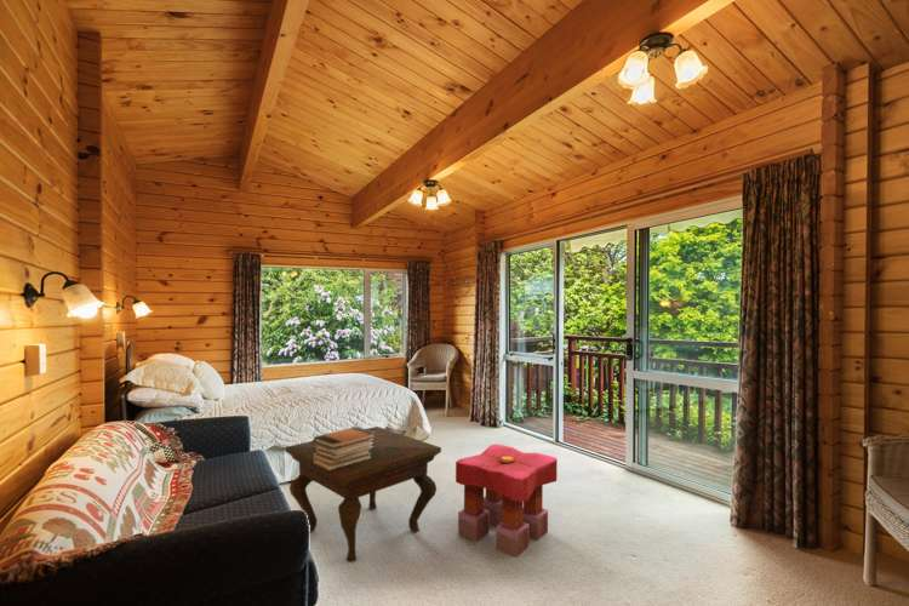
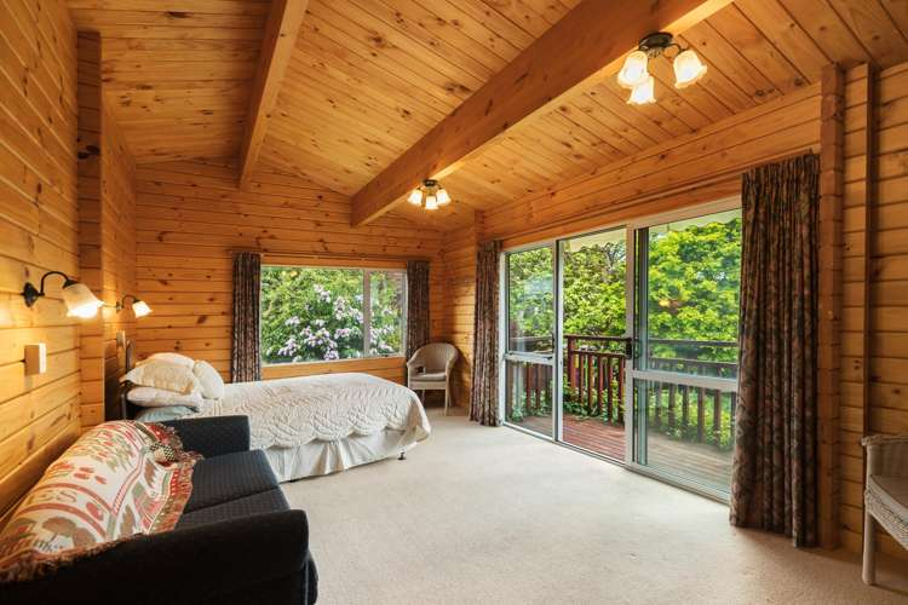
- stool (507, 494)
- side table (362, 488)
- book stack (344, 446)
